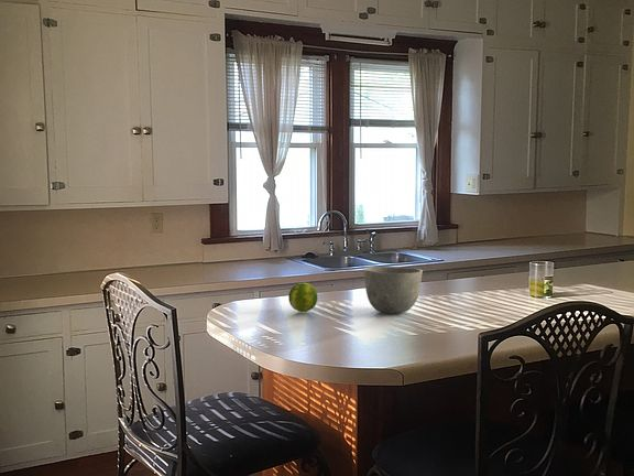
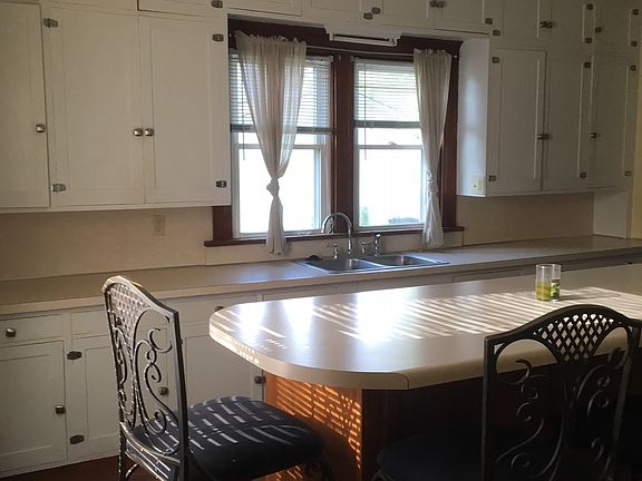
- bowl (392, 290)
- fruit (303, 296)
